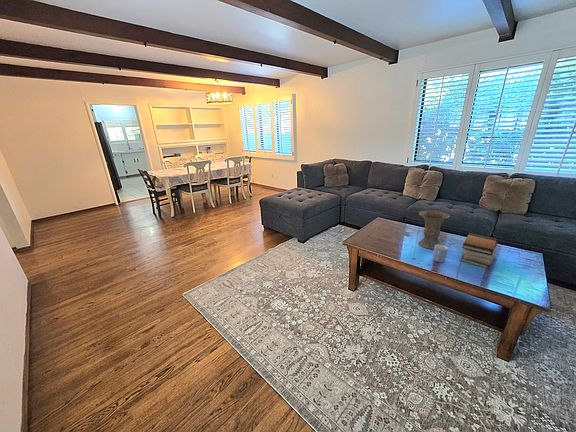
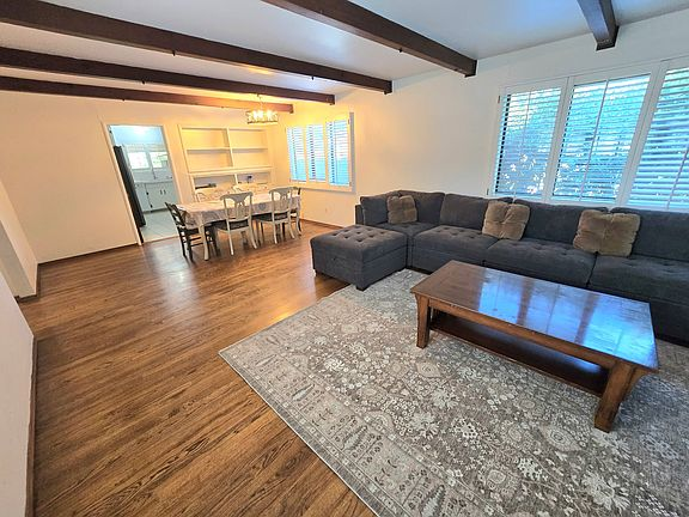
- mug (438, 254)
- vase (431, 229)
- book stack (478, 250)
